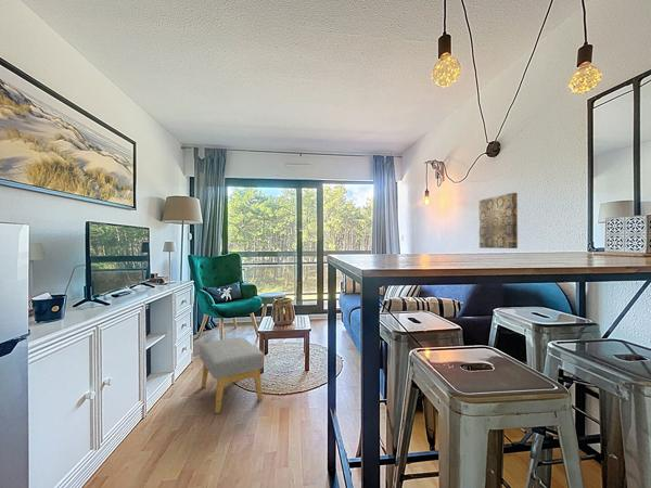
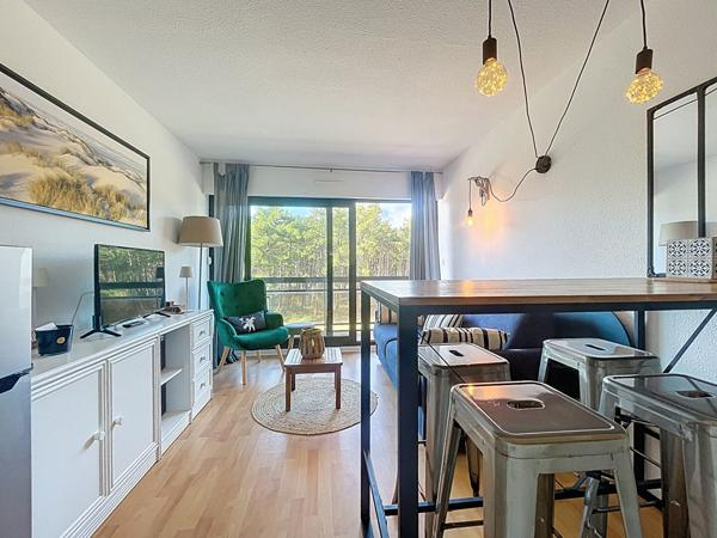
- wall art (496, 222)
- footstool (230, 369)
